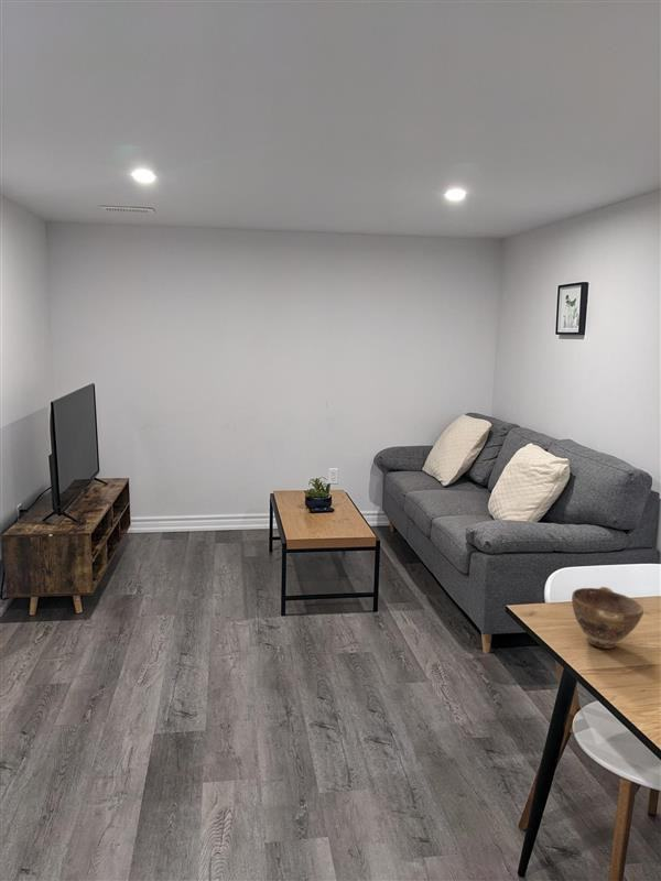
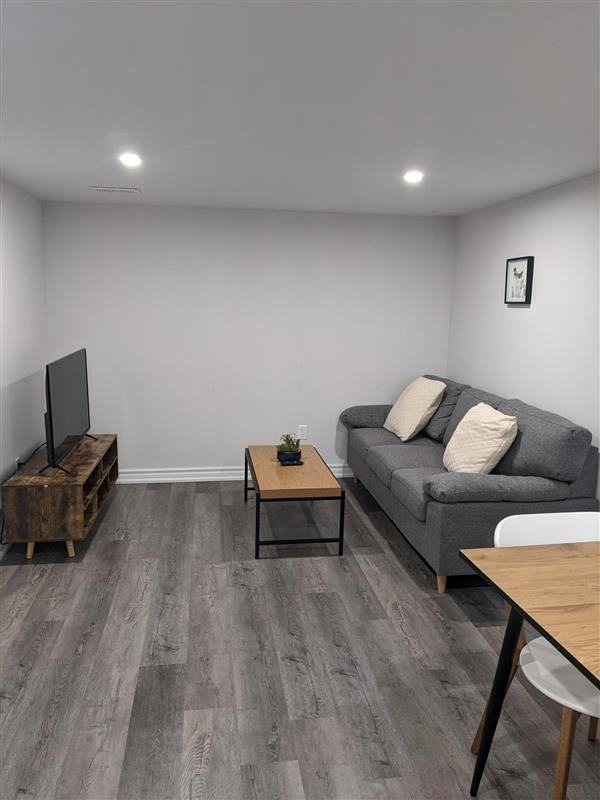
- bowl (605, 621)
